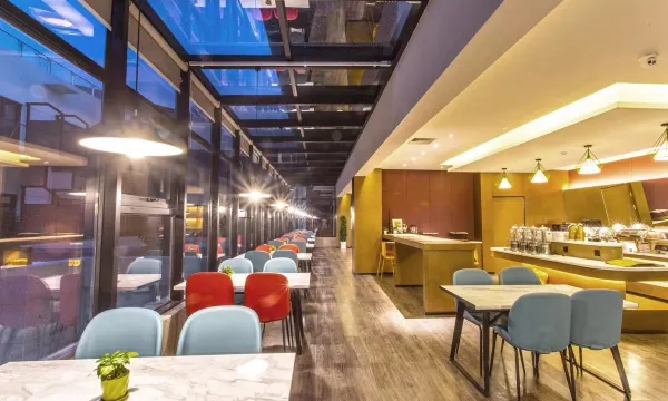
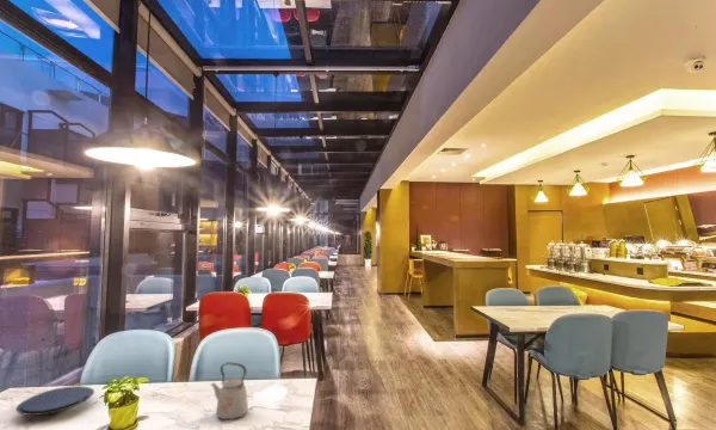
+ kettle (228, 388)
+ plate (56, 403)
